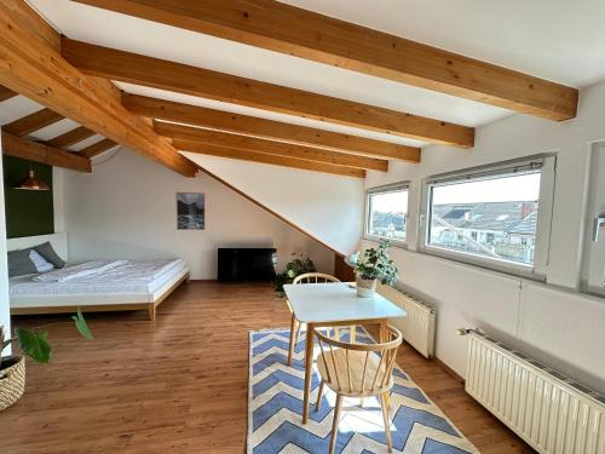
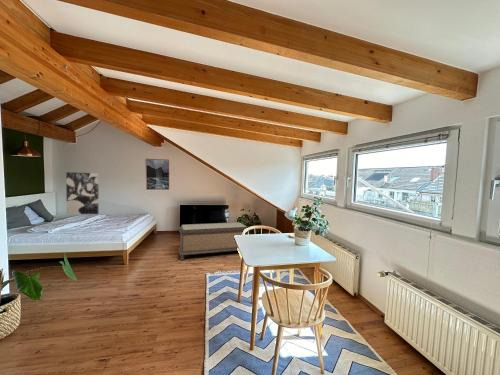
+ wall art (82, 193)
+ bench (213, 239)
